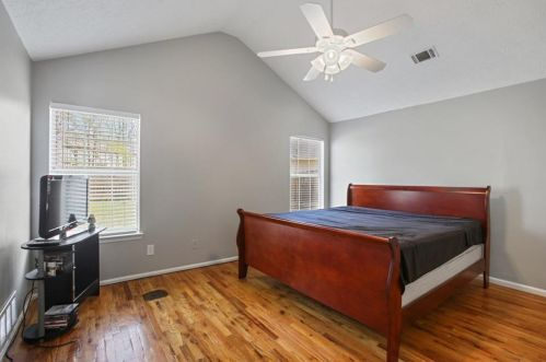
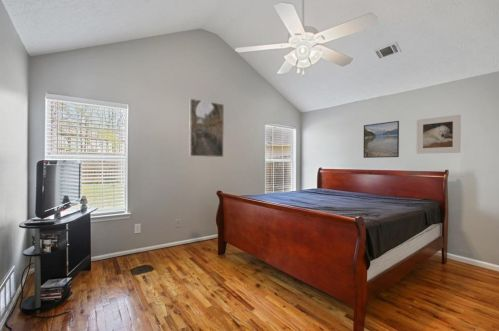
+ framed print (207, 129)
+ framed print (380, 140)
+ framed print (437, 135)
